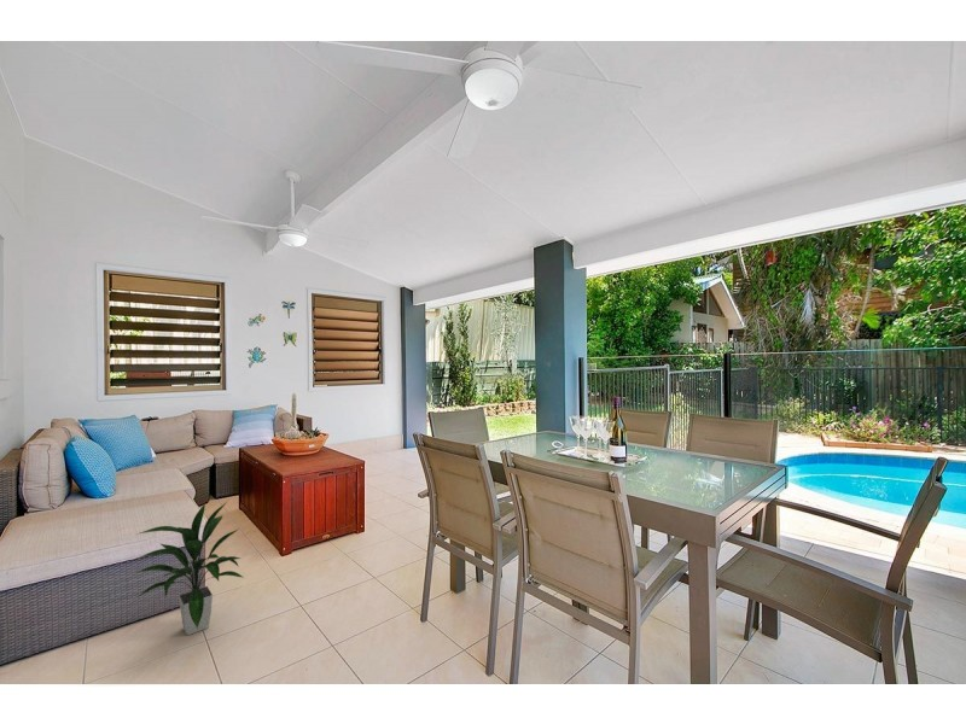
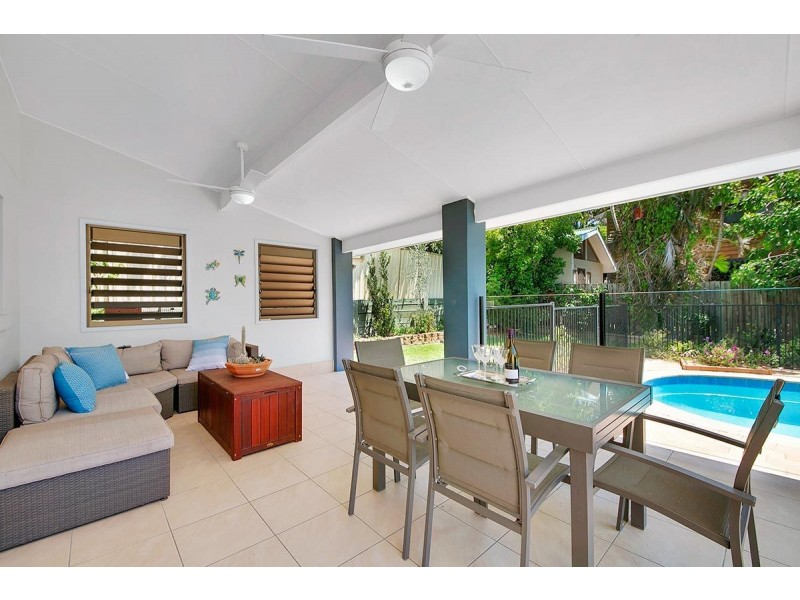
- indoor plant (193, 568)
